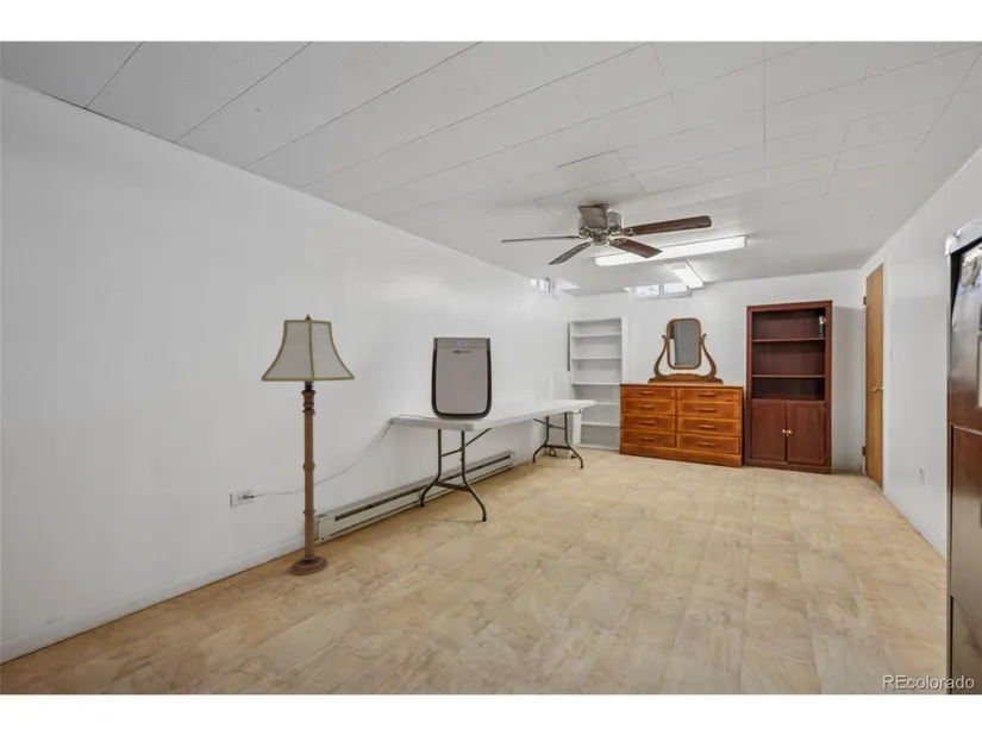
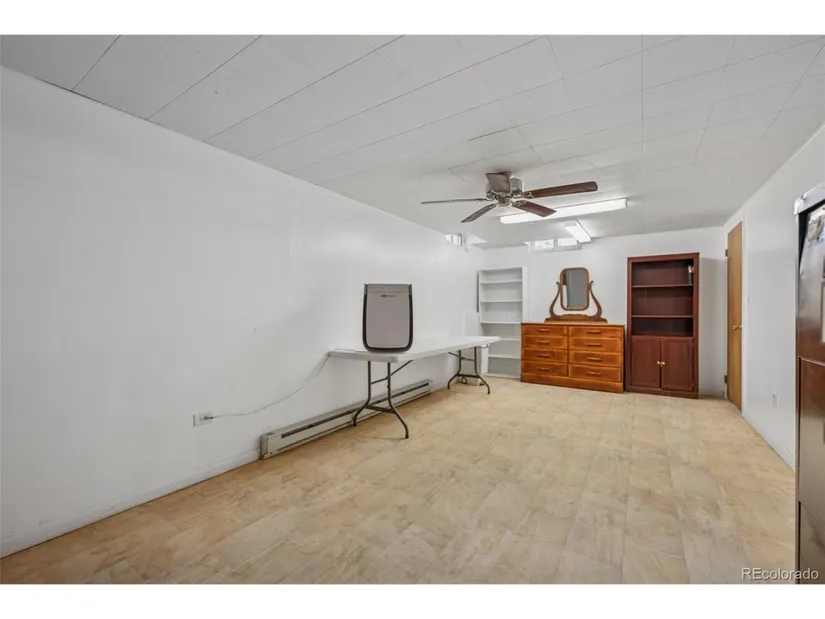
- floor lamp (308, 440)
